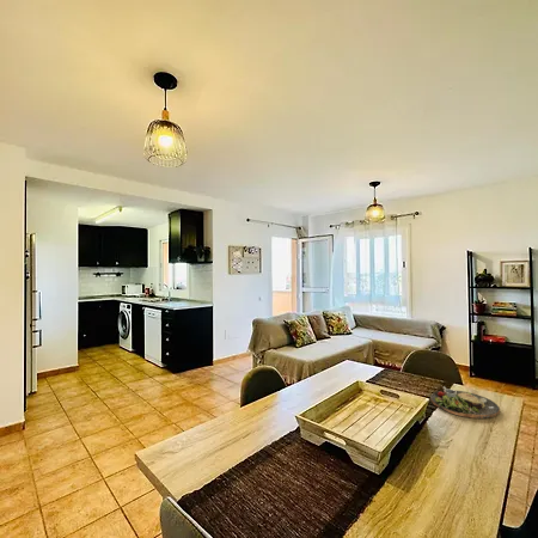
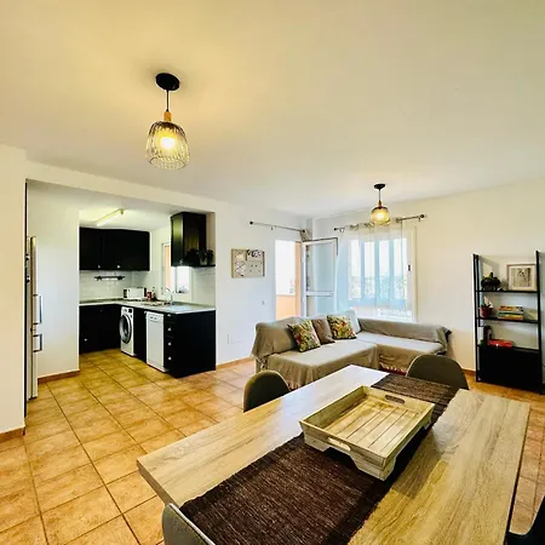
- dinner plate (463, 398)
